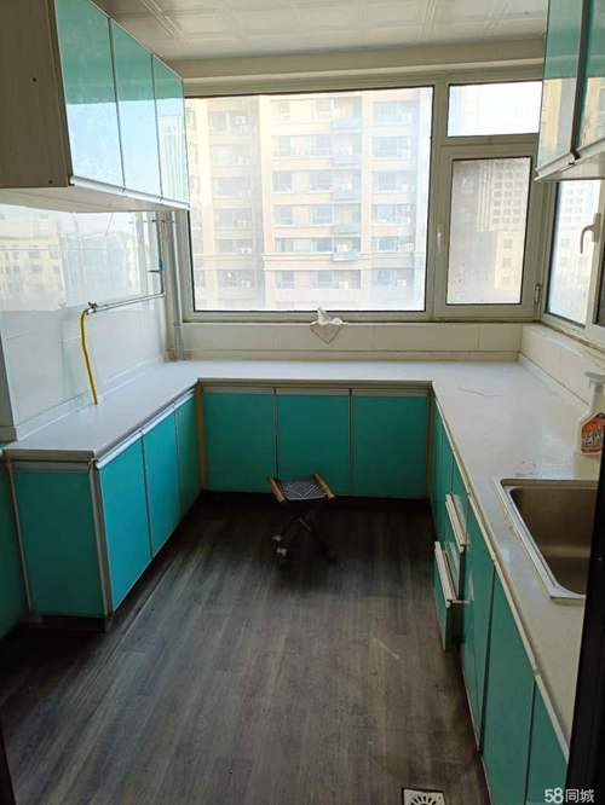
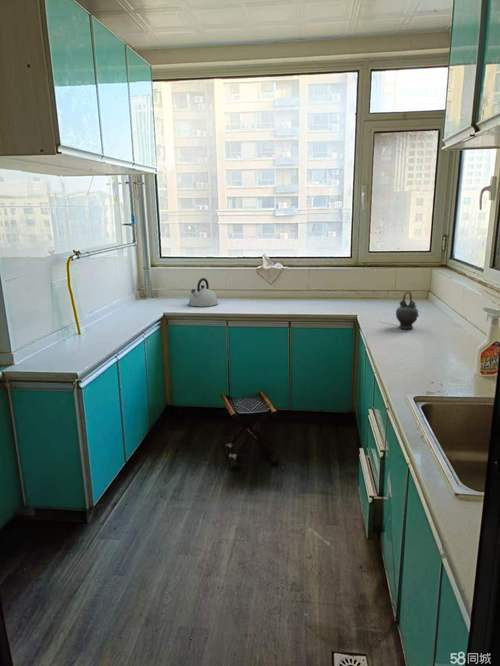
+ kettle (202, 291)
+ teapot (408, 309)
